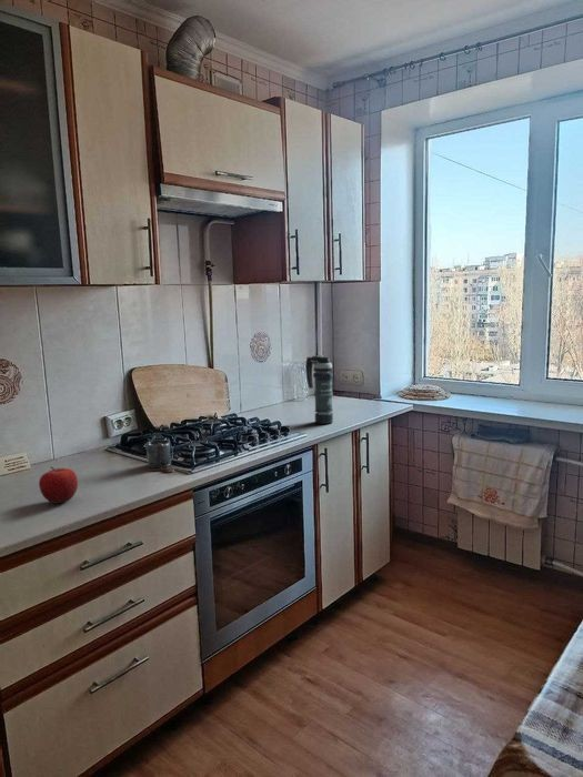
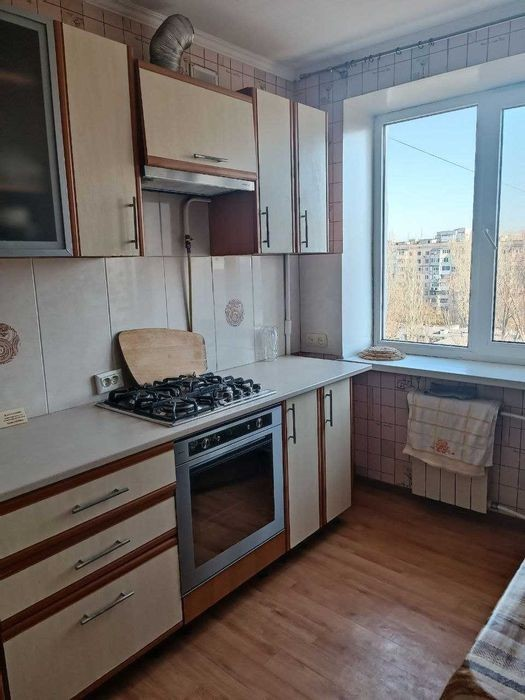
- smoke grenade (319, 389)
- fruit (58, 484)
- paint can (162, 454)
